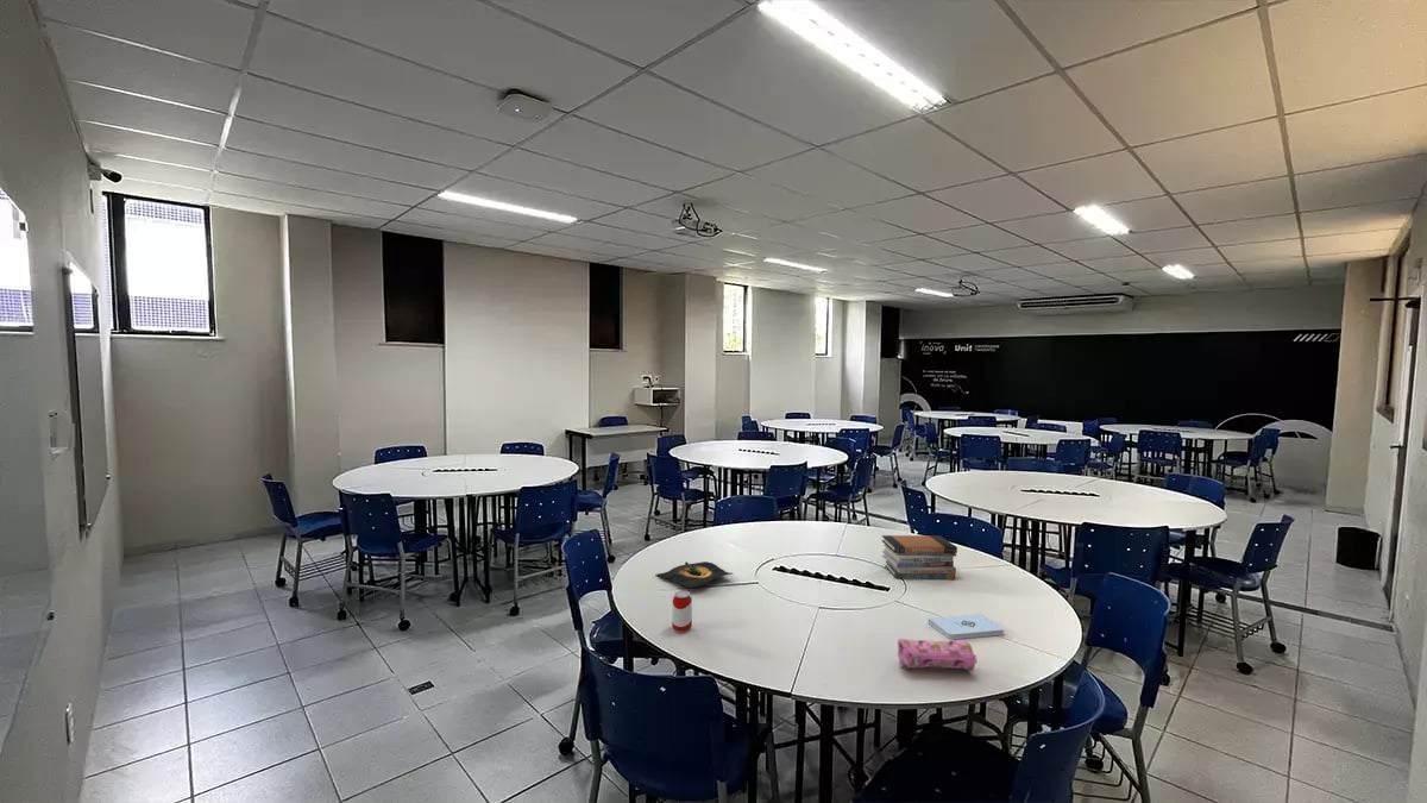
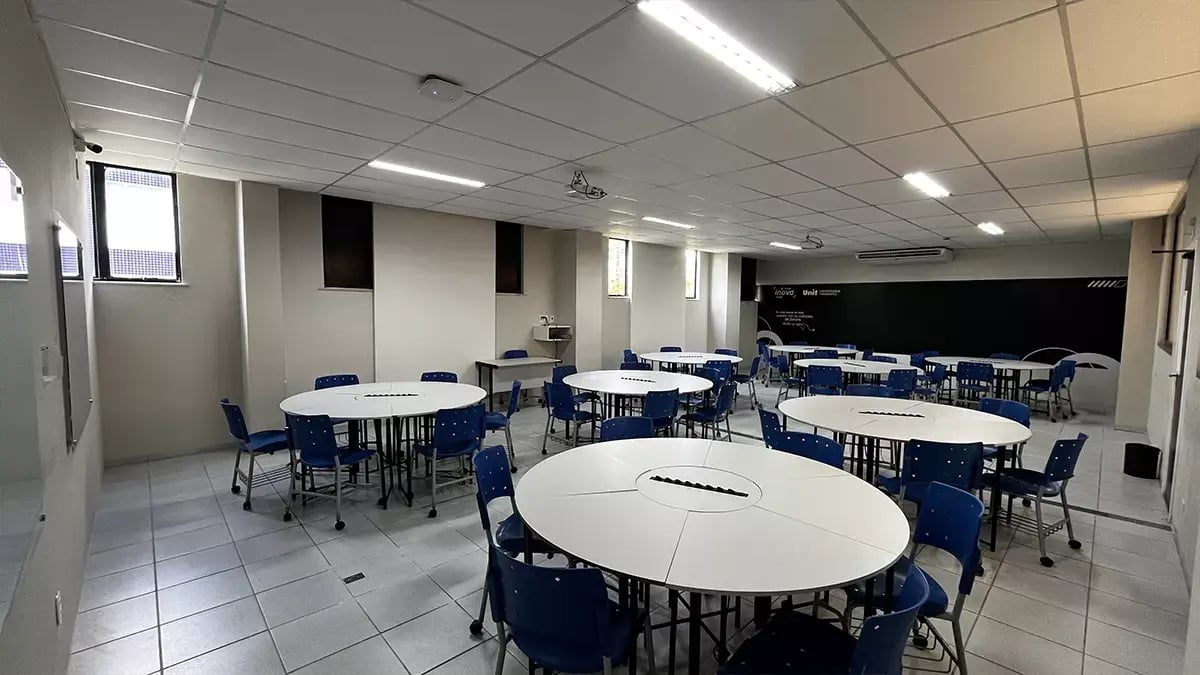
- book stack (917, 557)
- tequila (694, 570)
- notepad (966, 626)
- beverage can (681, 610)
- pencil case (935, 653)
